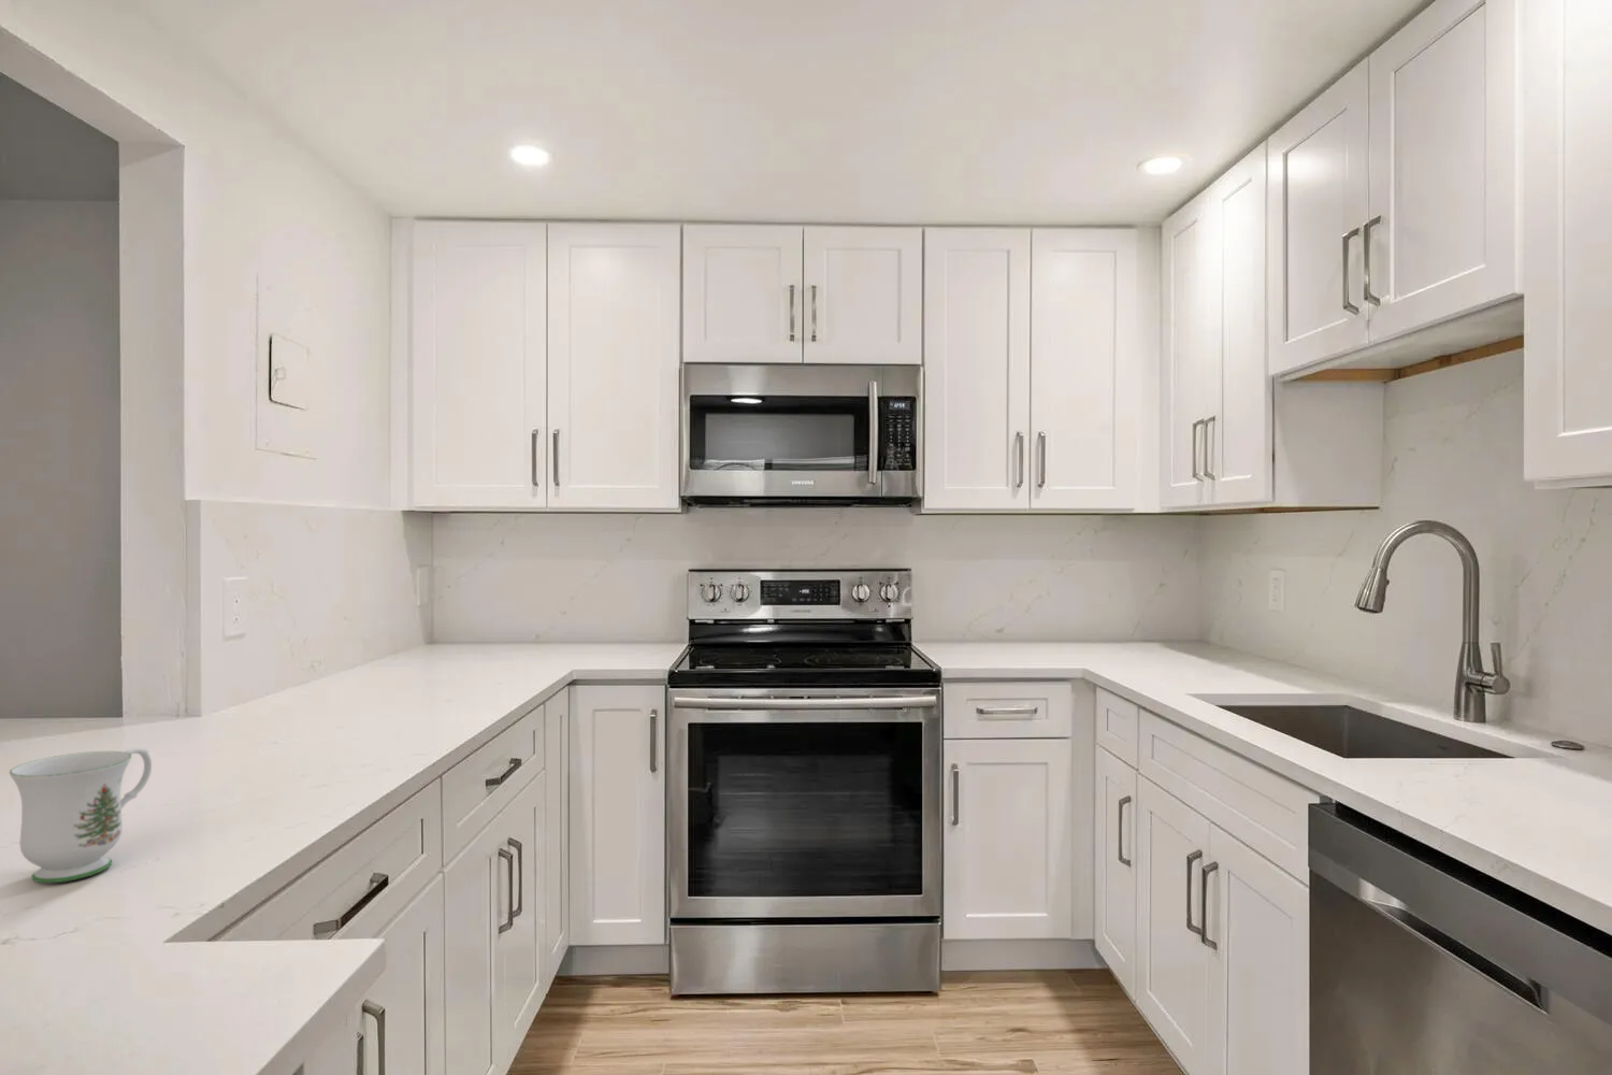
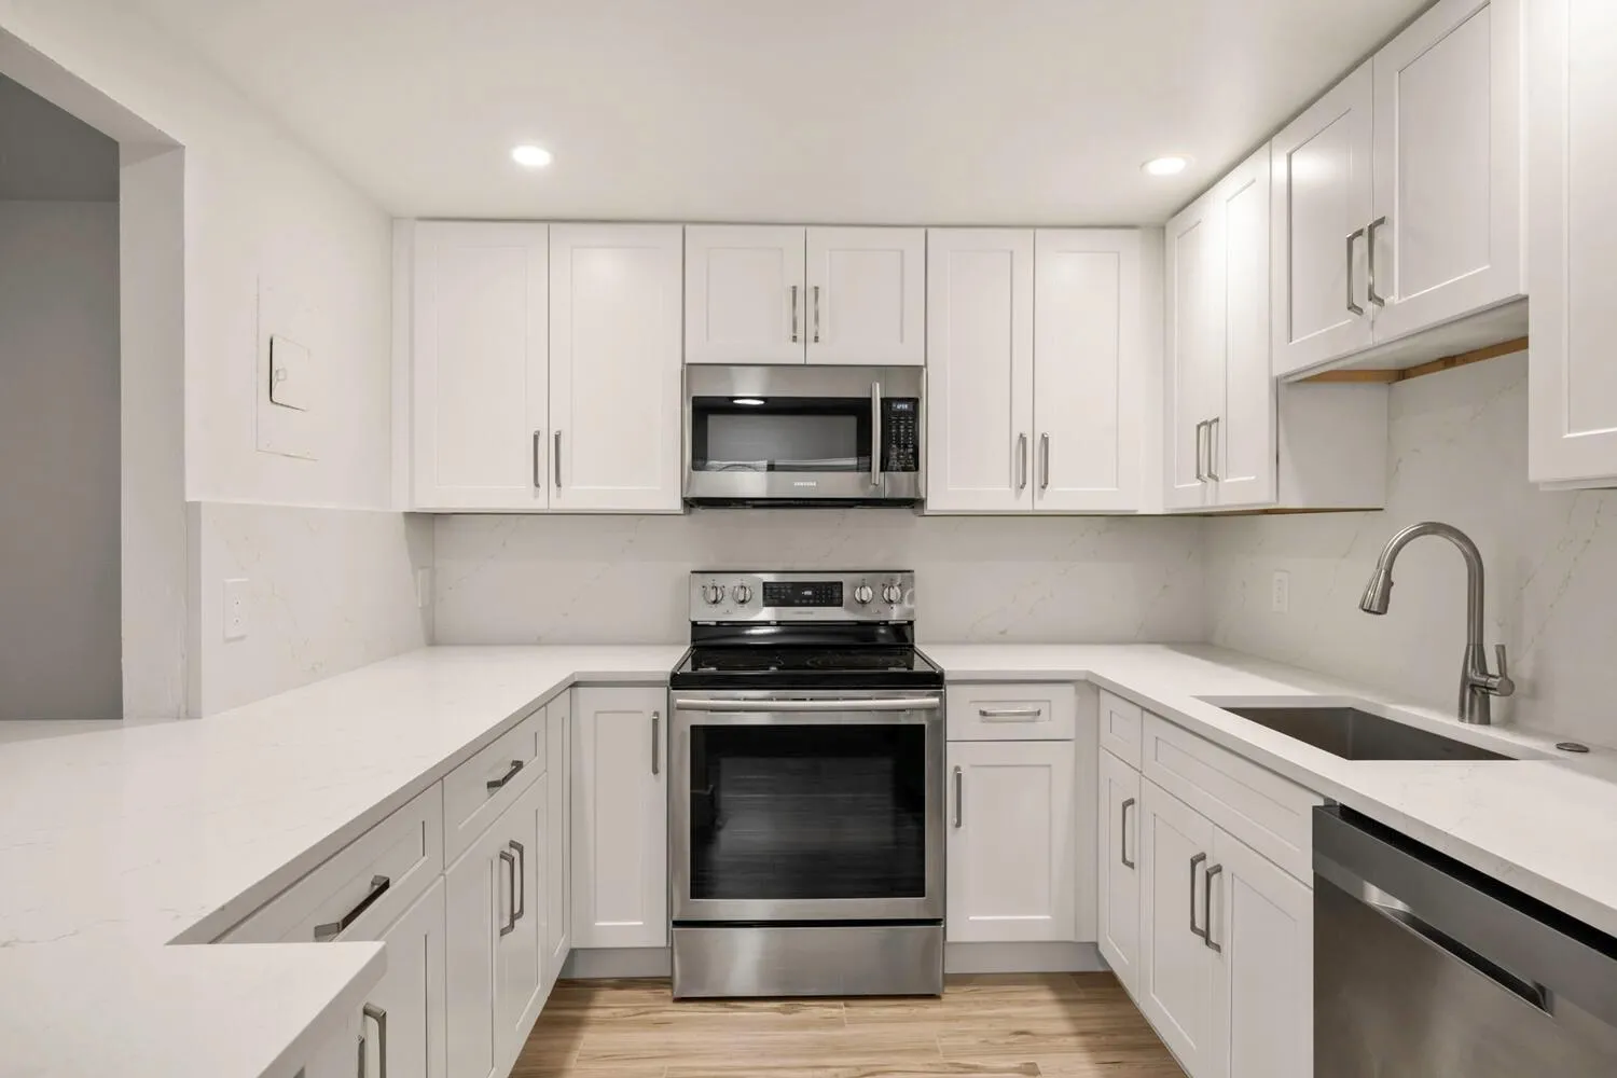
- mug (90, 811)
